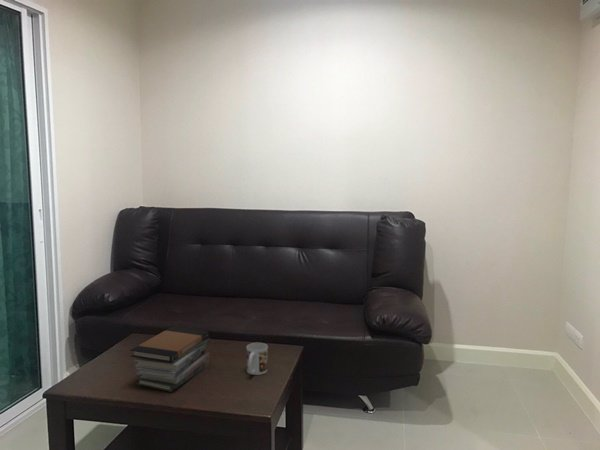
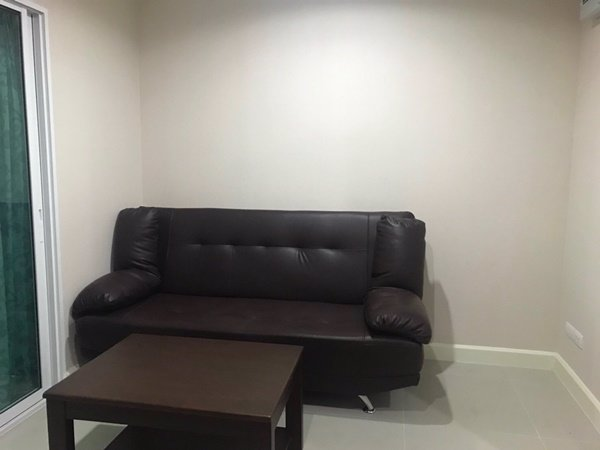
- mug (255, 360)
- book stack (173, 357)
